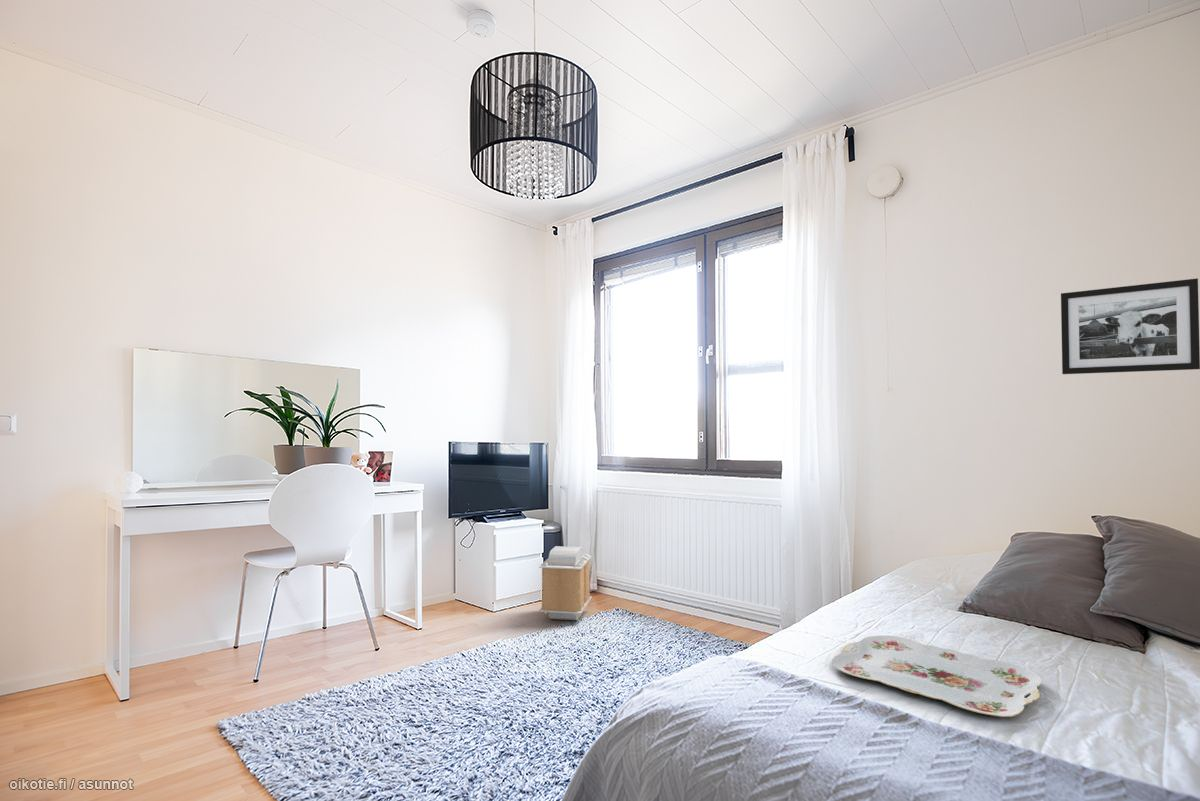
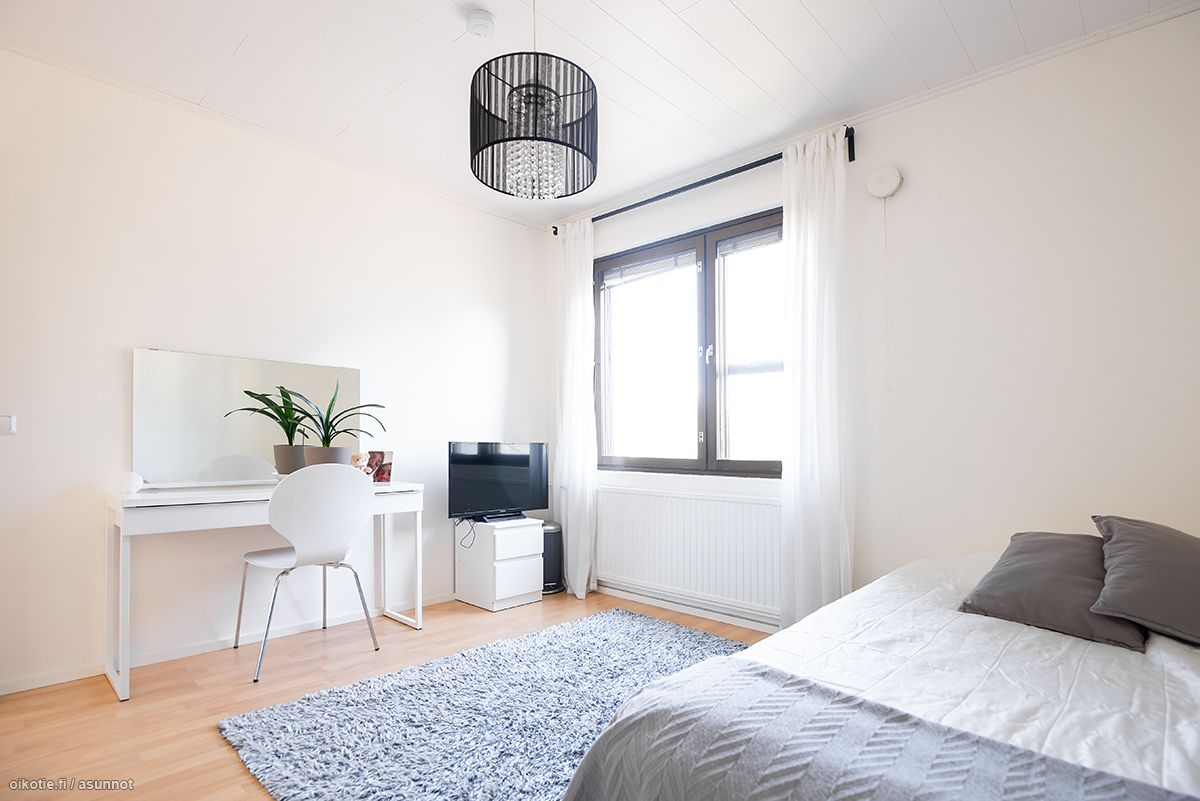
- air purifier (566, 582)
- serving tray (932, 672)
- picture frame (1126, 329)
